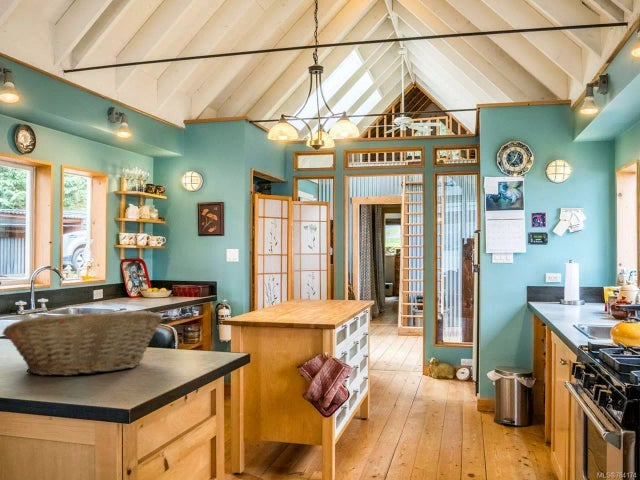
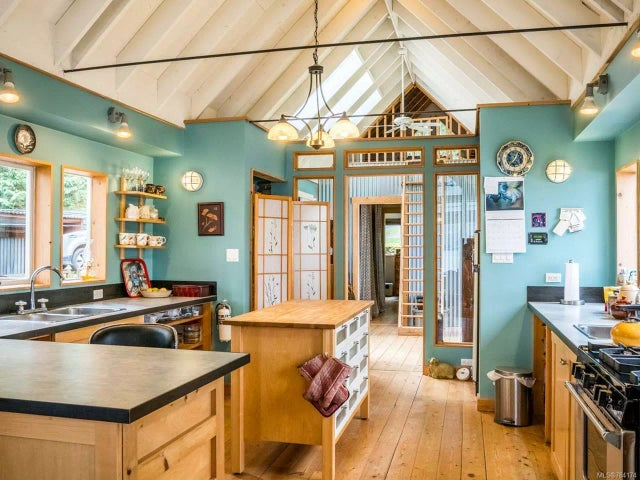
- fruit basket (86, 337)
